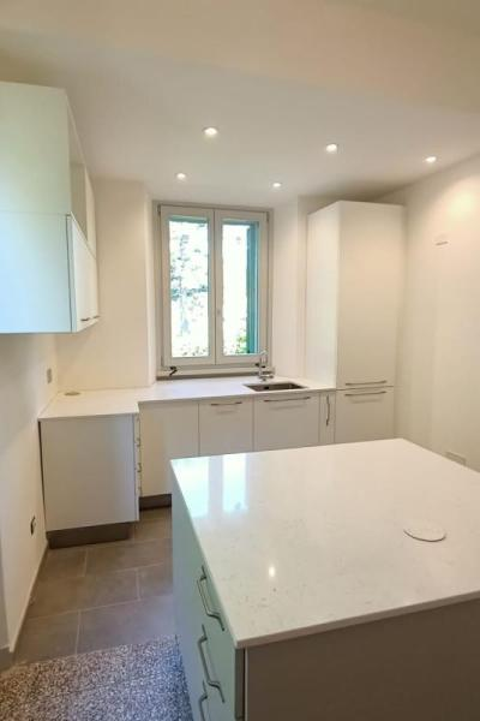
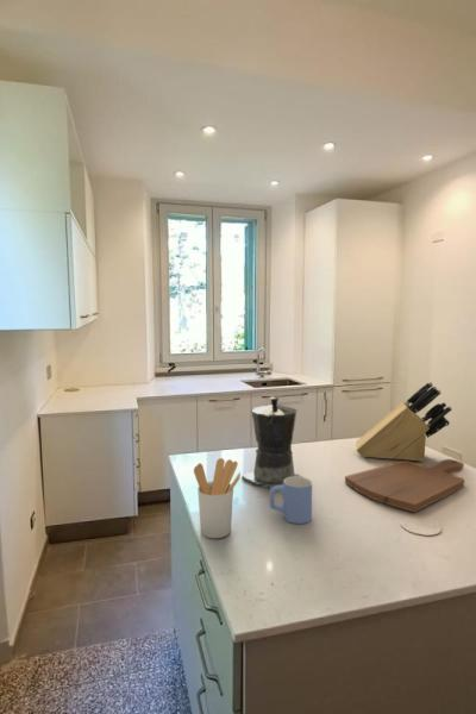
+ utensil holder (219, 495)
+ mug (290, 497)
+ cutting board (411, 480)
+ coffee maker (274, 438)
+ knife block (401, 419)
